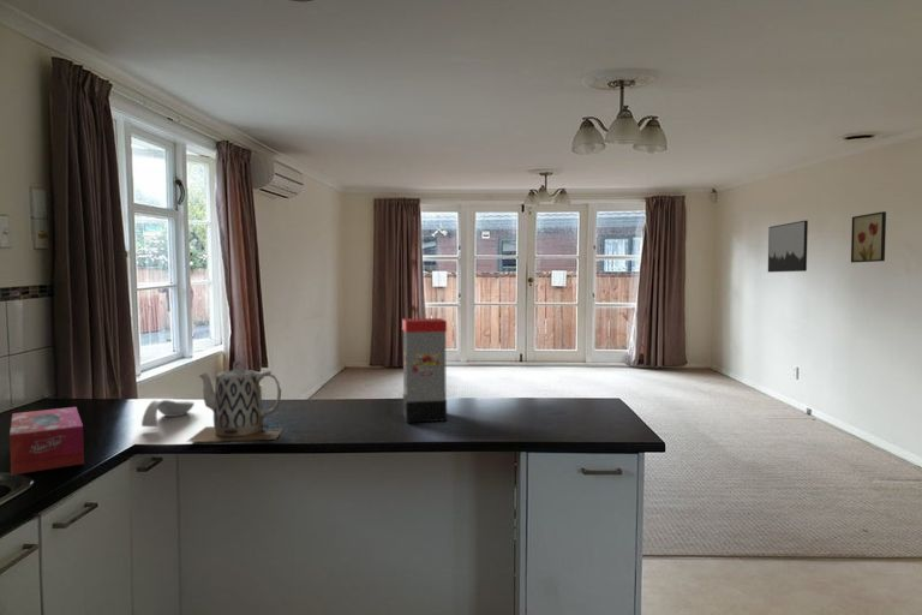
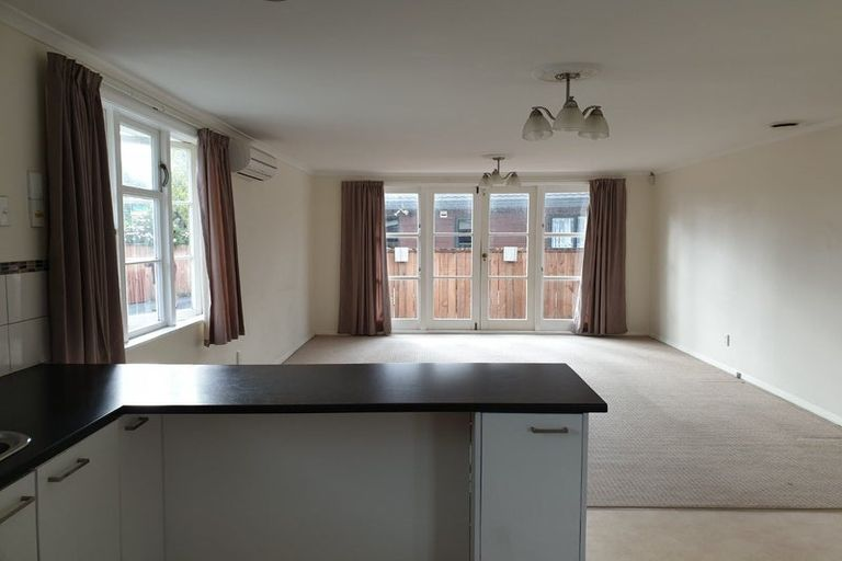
- spoon rest (167, 407)
- tissue box (46, 437)
- teapot (238, 396)
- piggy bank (424, 368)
- wall art (868, 238)
- wall art (786, 247)
